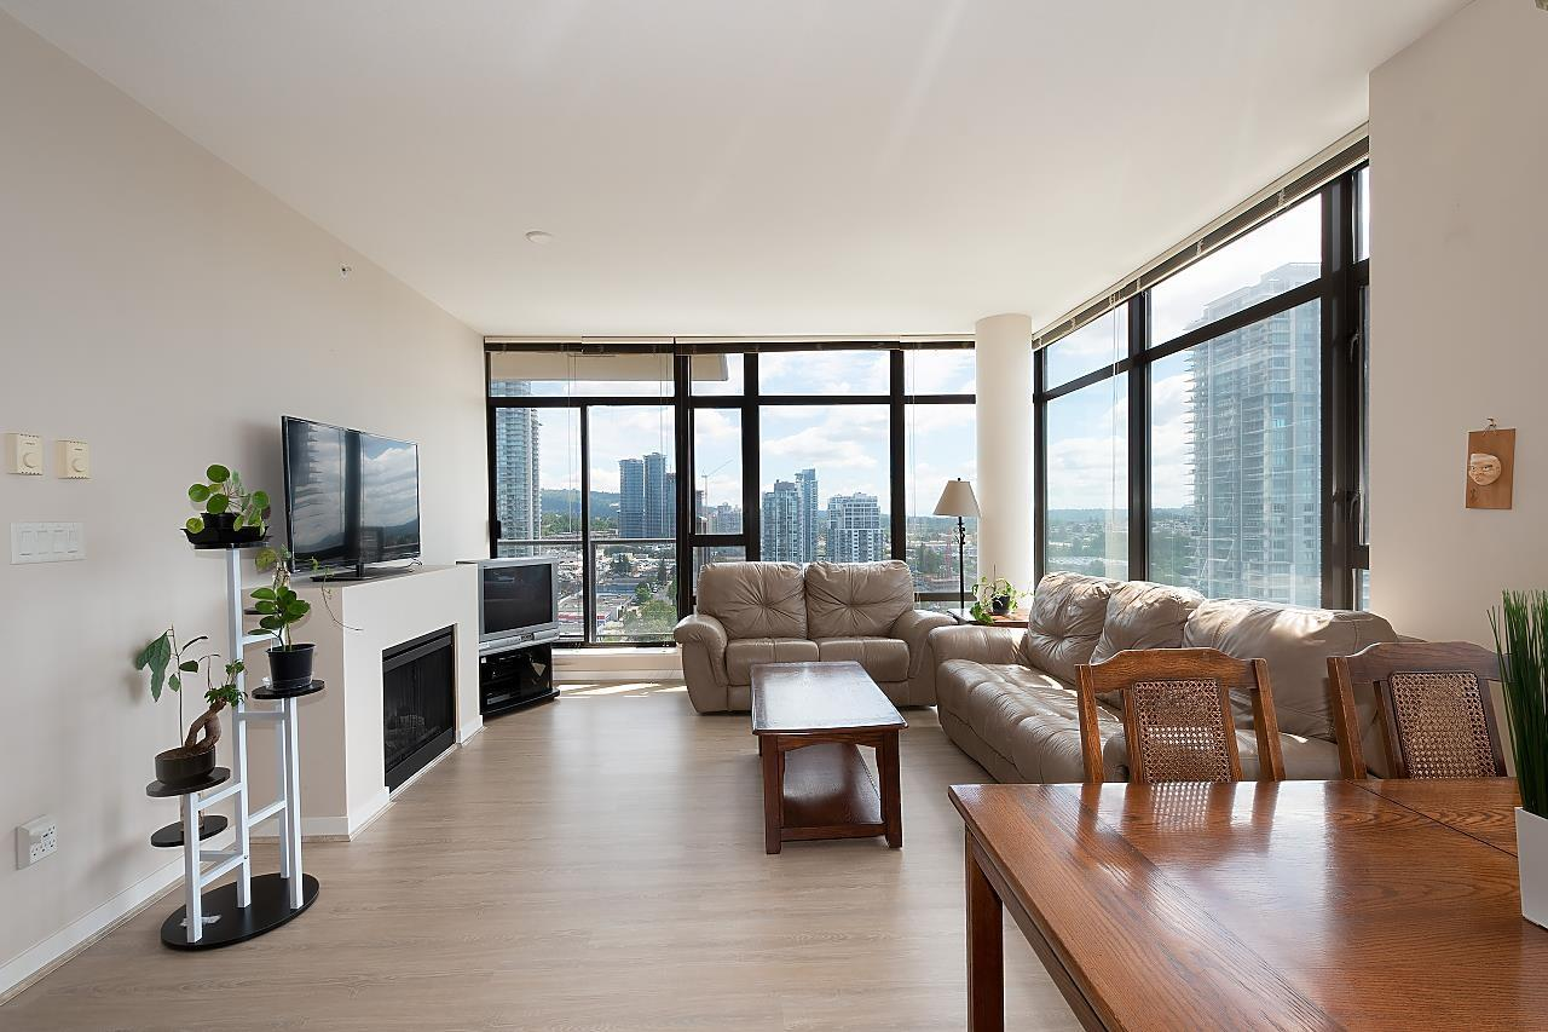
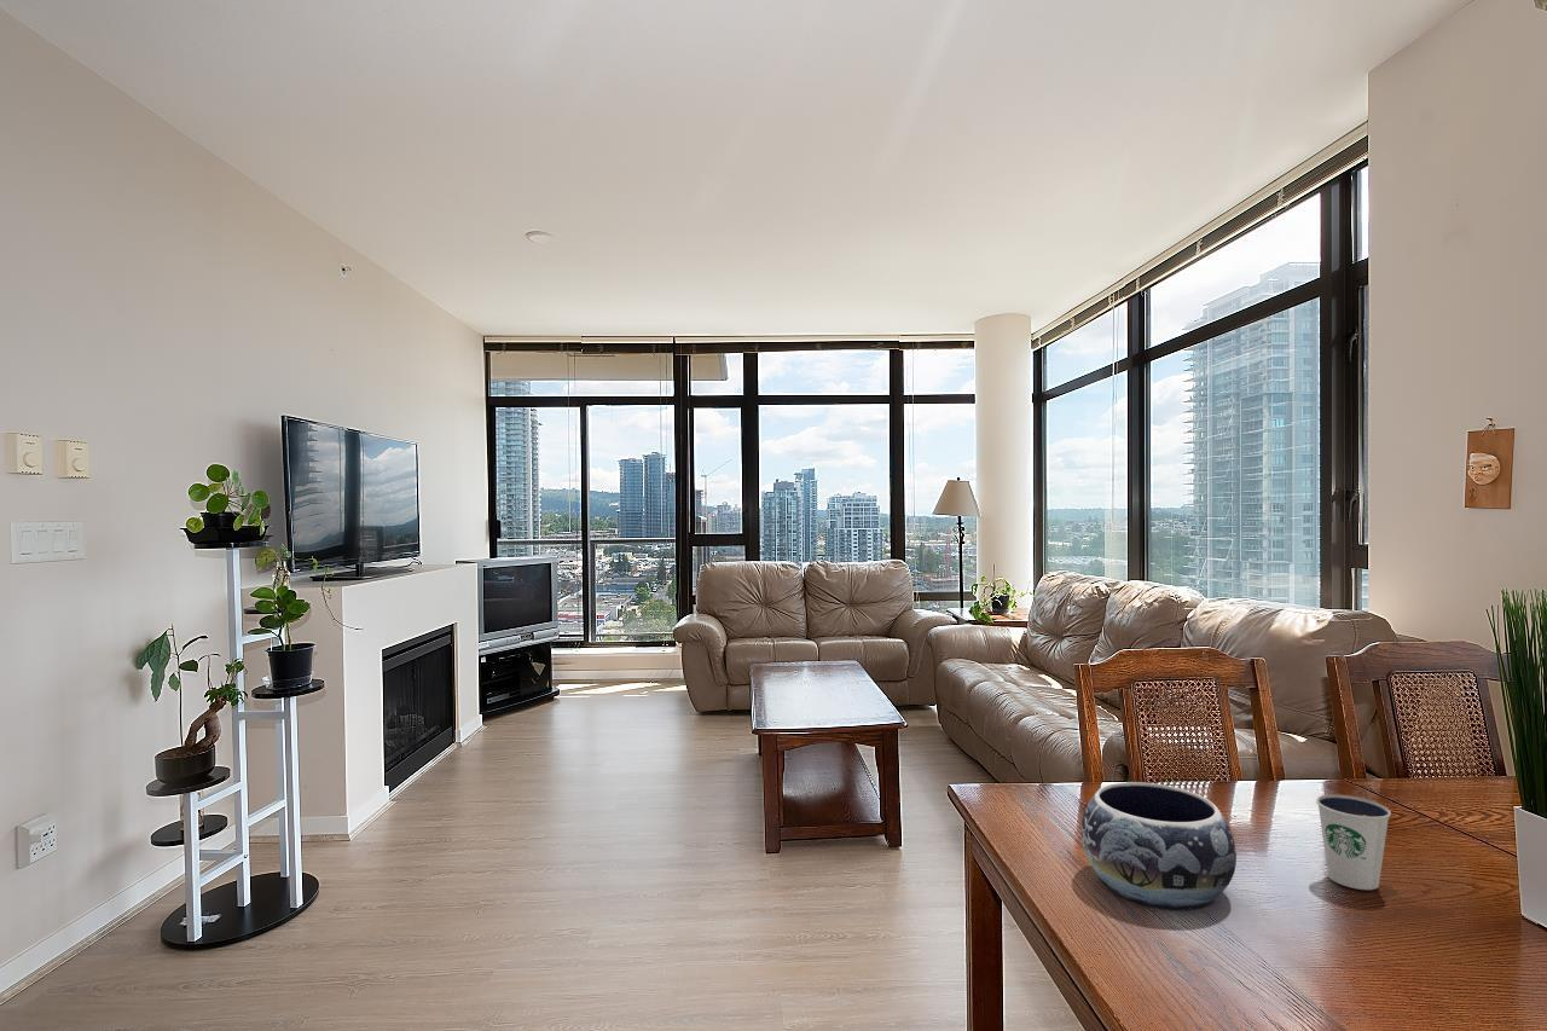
+ dixie cup (1352, 842)
+ decorative bowl (1155, 841)
